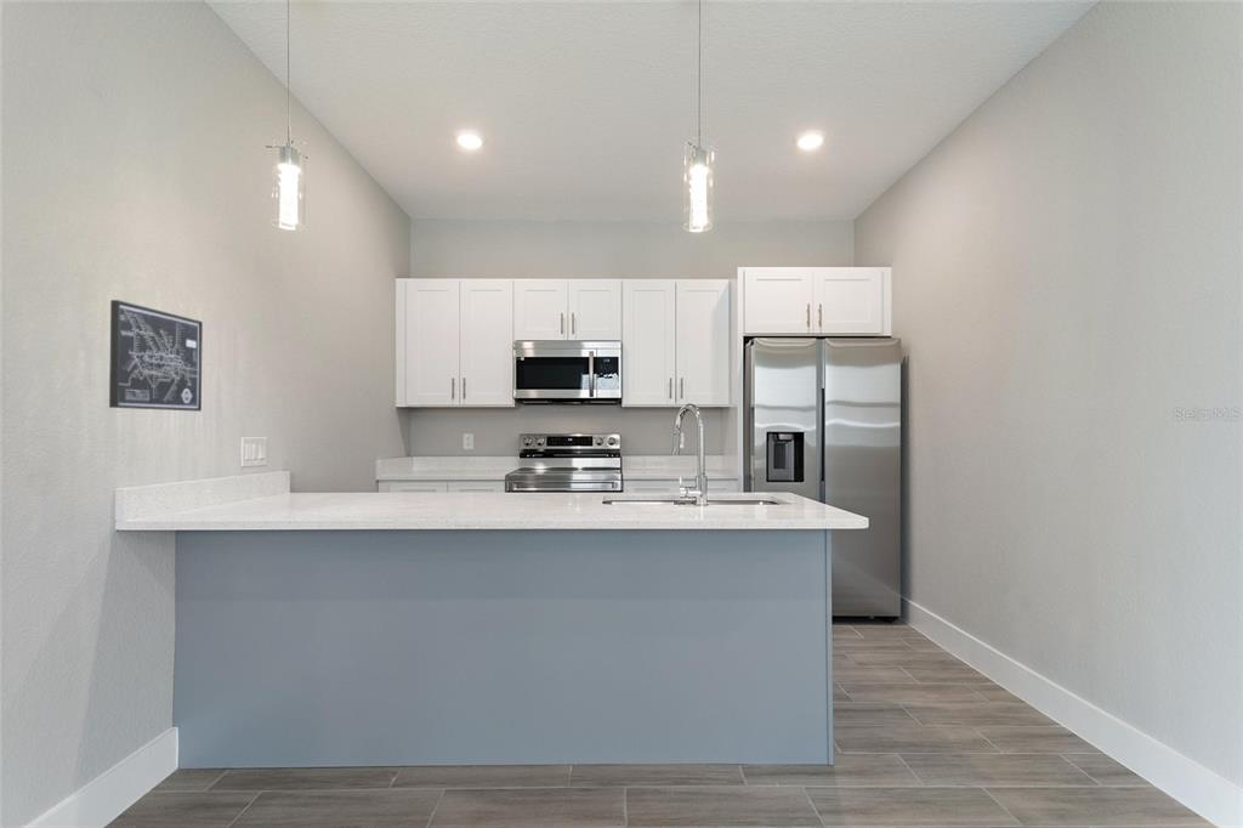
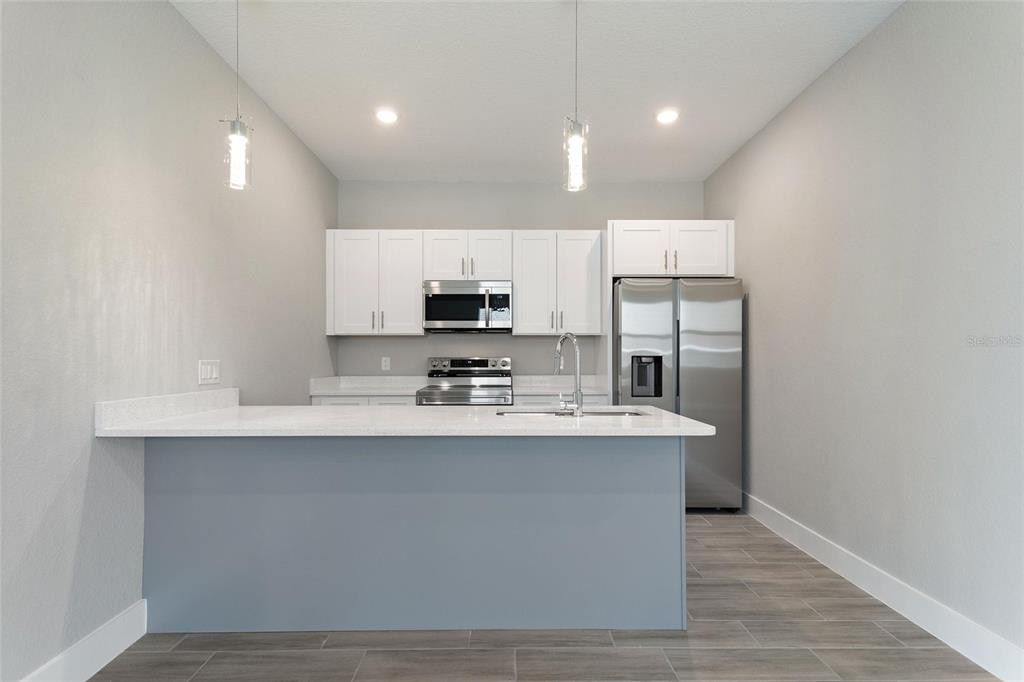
- wall art (159, 359)
